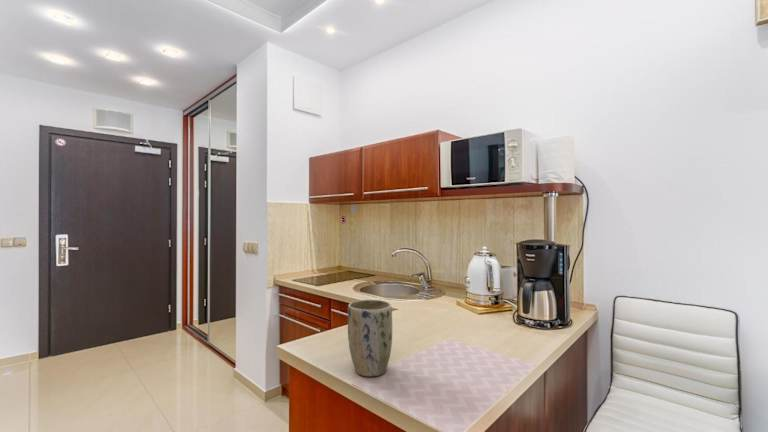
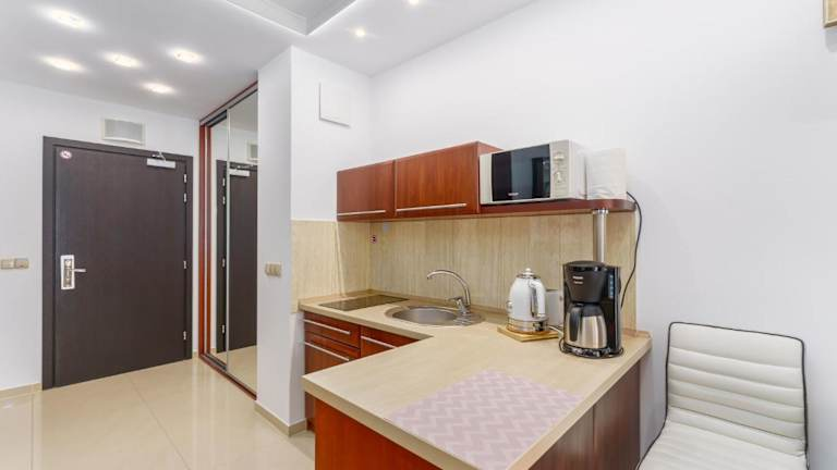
- plant pot (370, 337)
